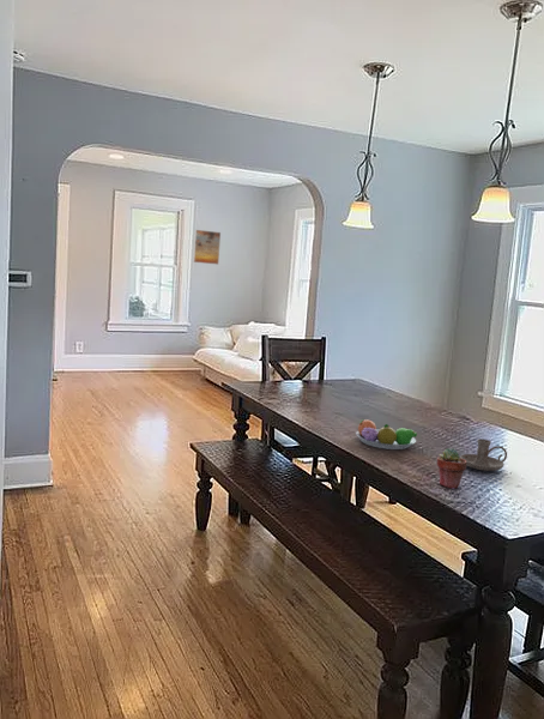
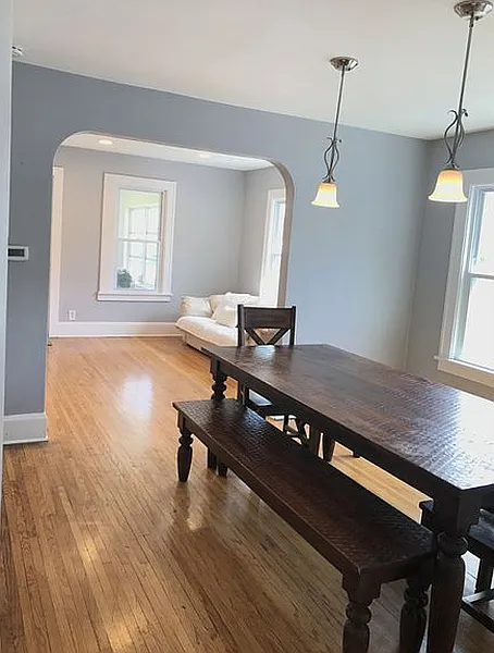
- candle holder (485, 453)
- fruit bowl (387, 431)
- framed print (206, 247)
- potted succulent (451, 466)
